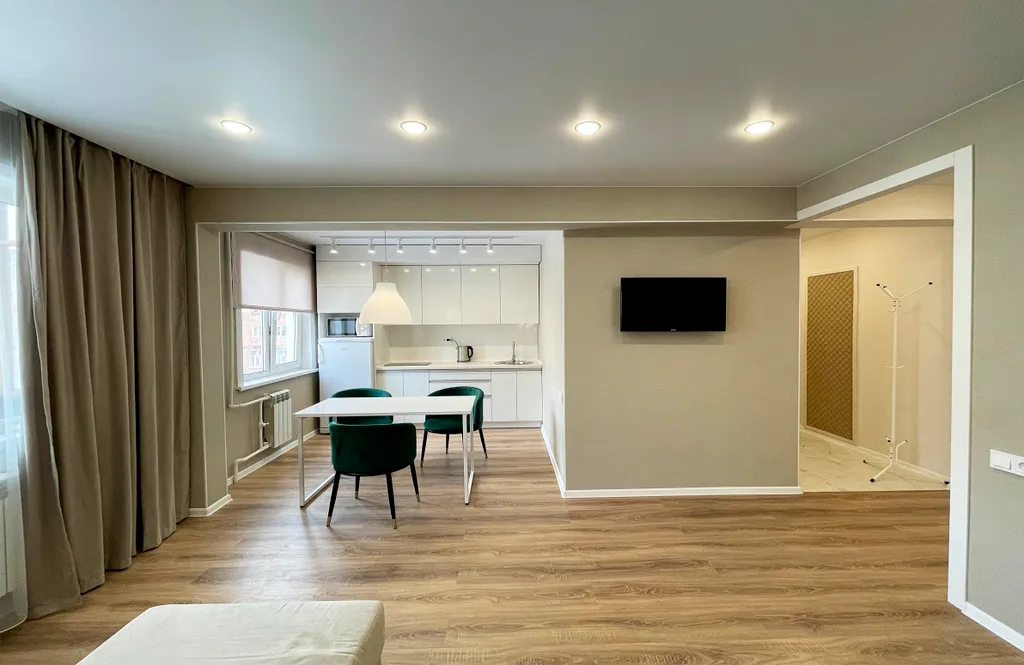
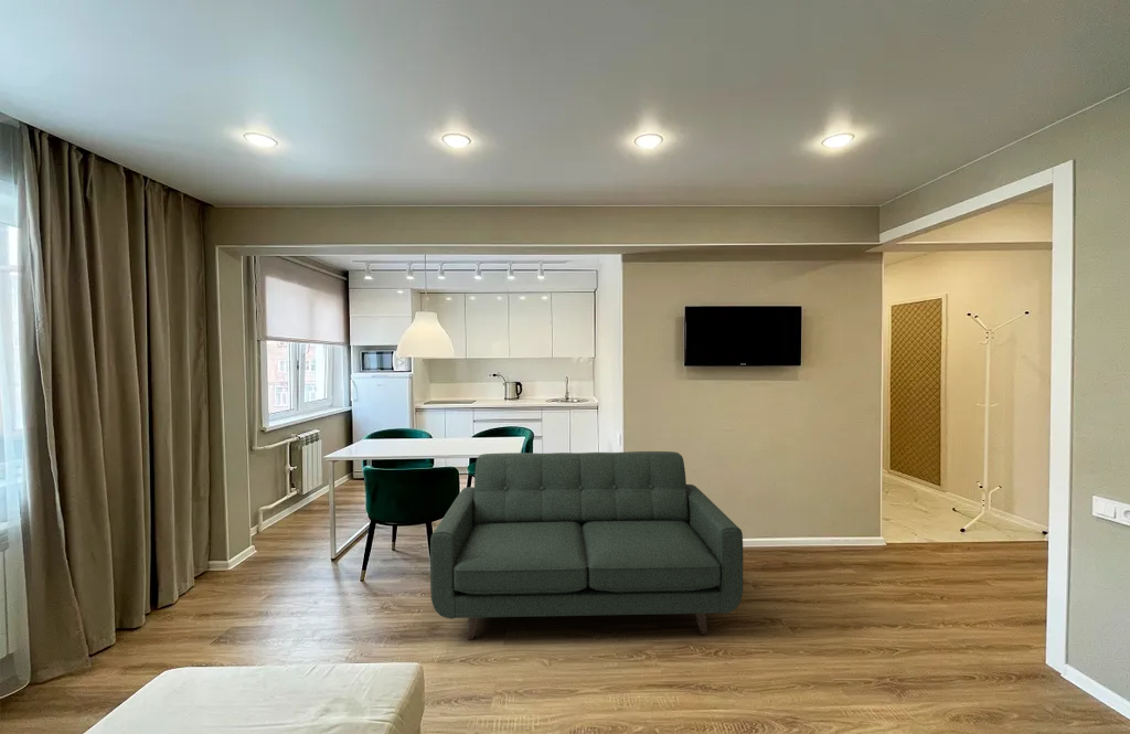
+ sofa (583, 532)
